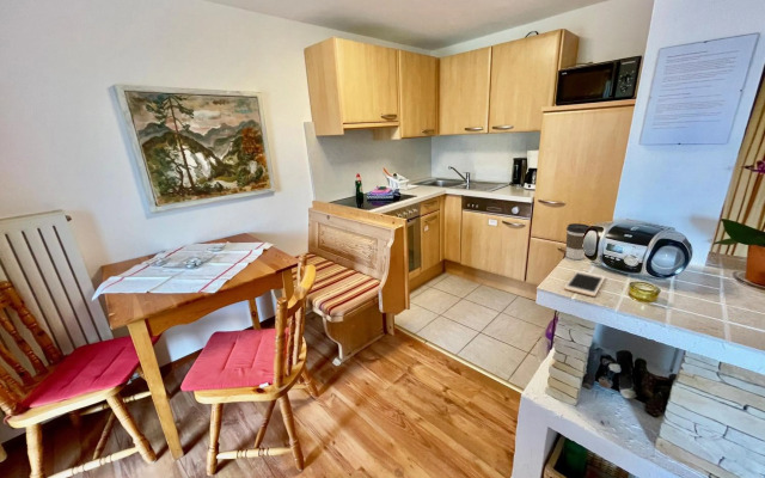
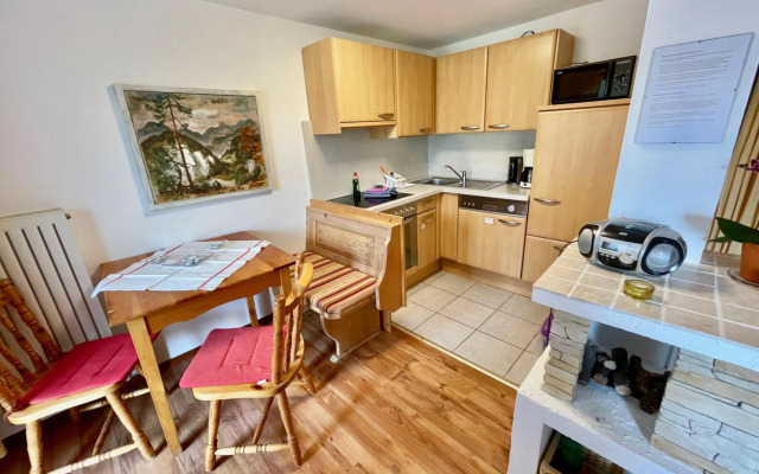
- coffee cup (576, 241)
- cell phone (585, 282)
